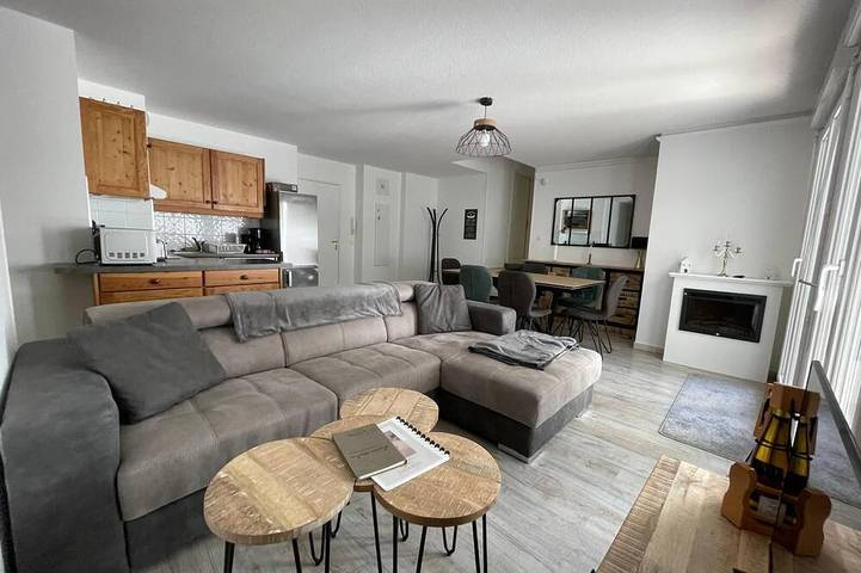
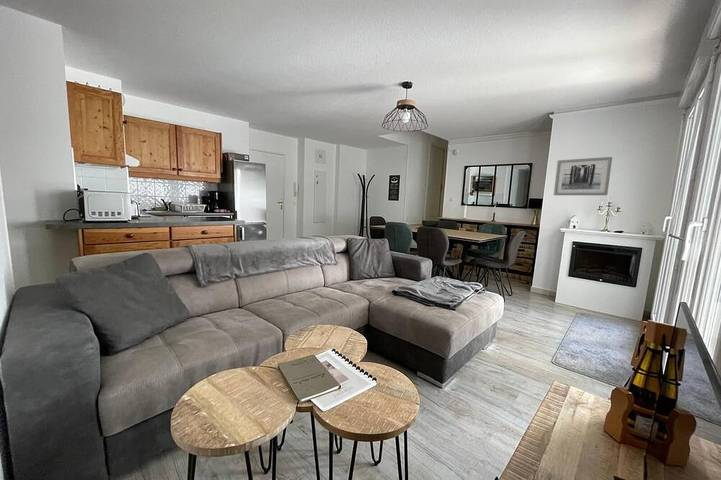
+ wall art (581, 177)
